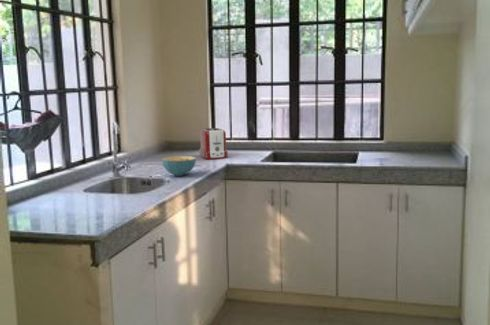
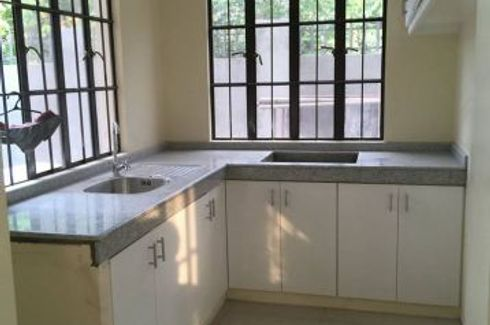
- toaster (213, 143)
- cereal bowl (179, 166)
